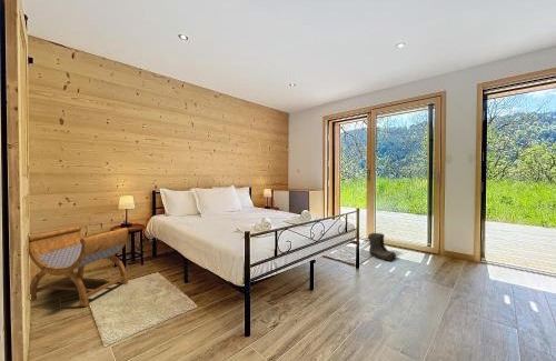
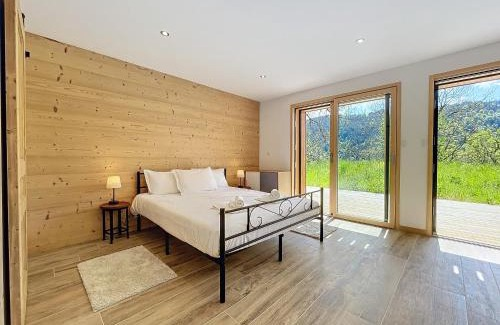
- stool (81, 261)
- boots (381, 245)
